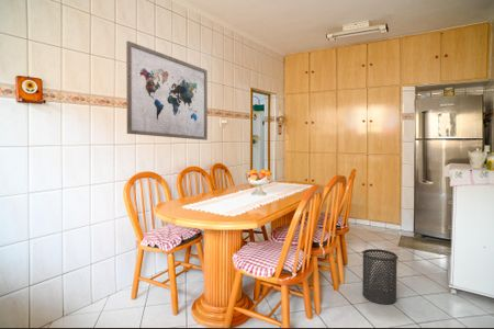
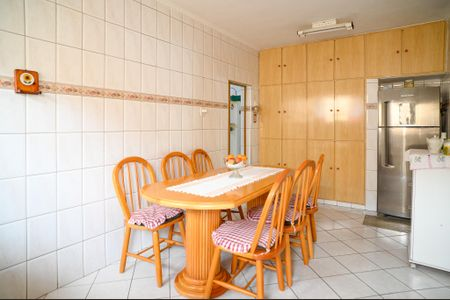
- wall art (172, 98)
- trash can (379, 274)
